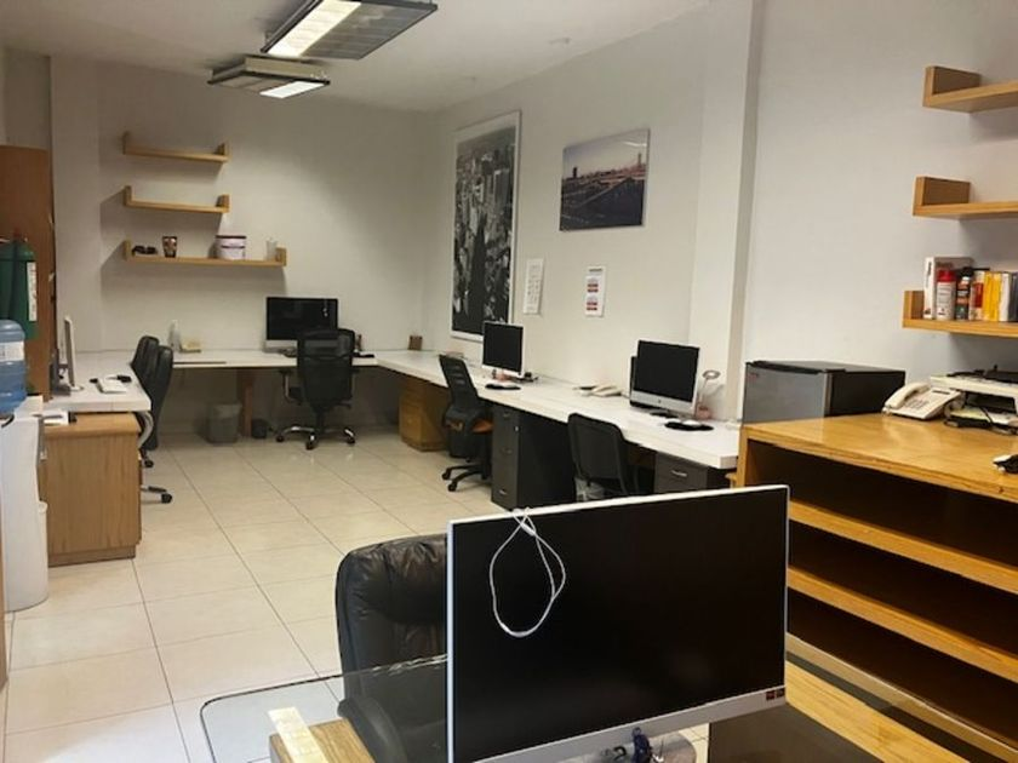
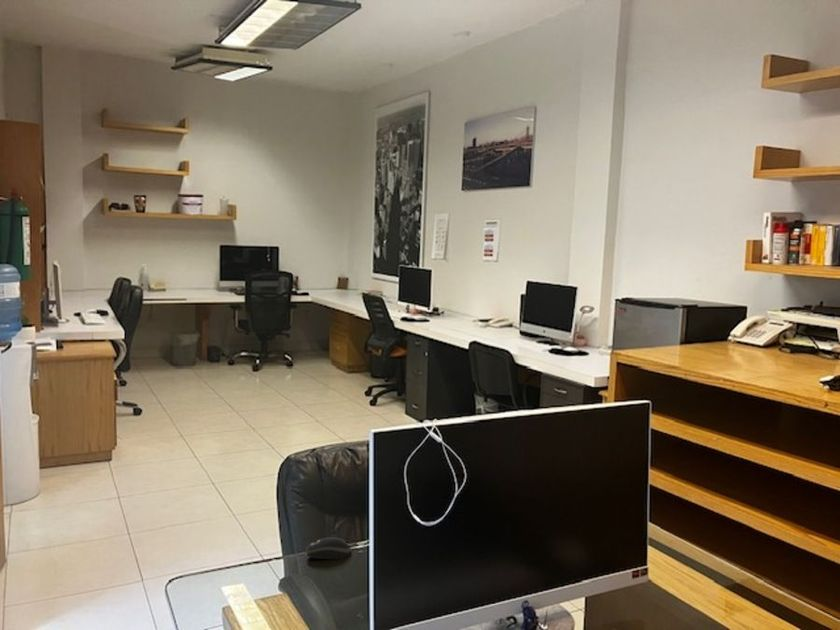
+ computer mouse (328, 545)
